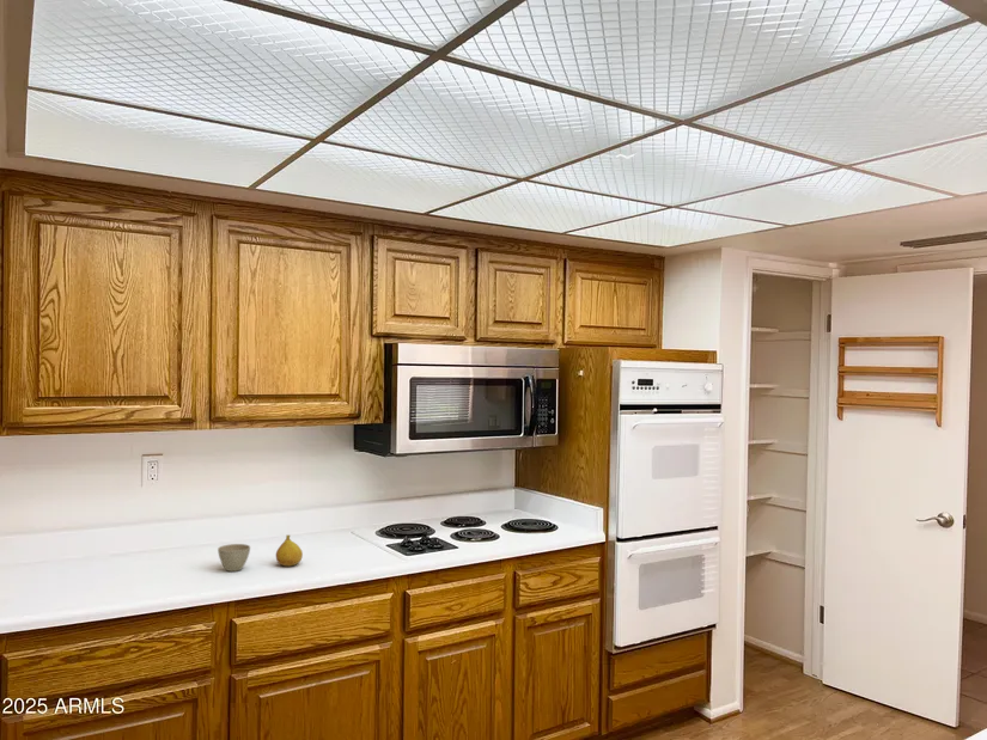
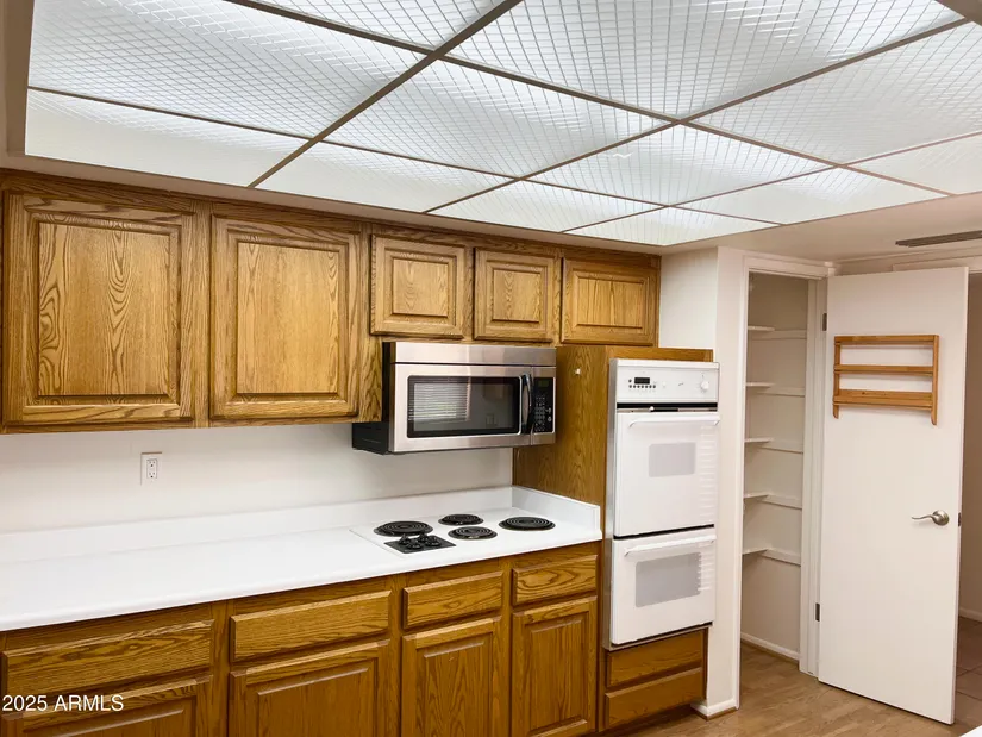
- flower pot (233, 558)
- fruit (288, 549)
